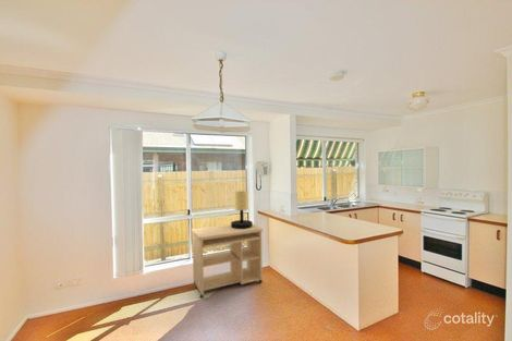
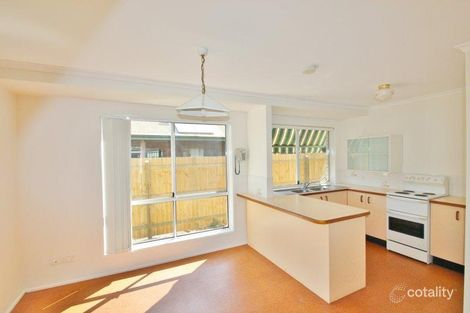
- desk (227, 256)
- table lamp (241, 208)
